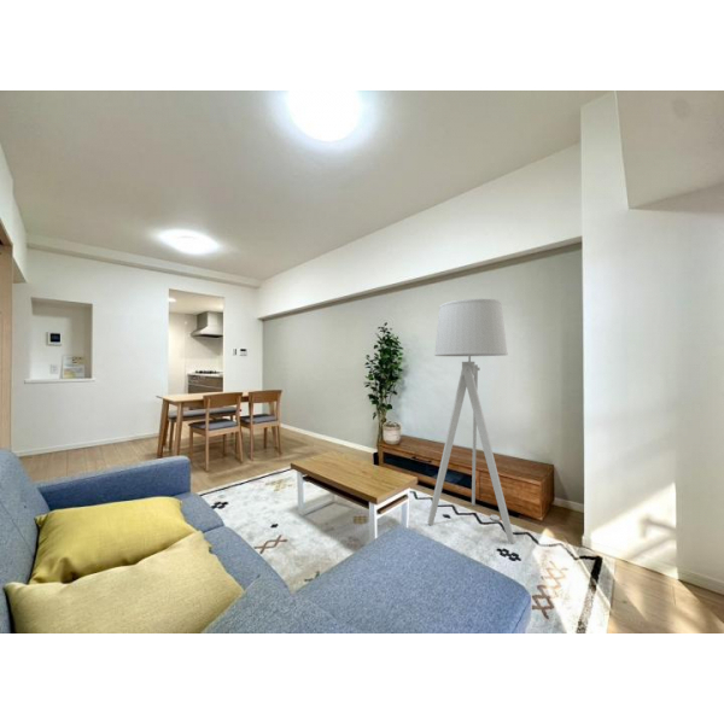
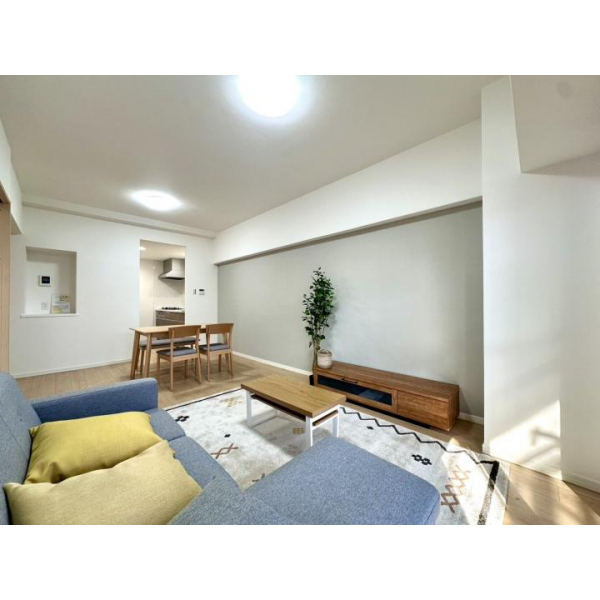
- floor lamp (475, 413)
